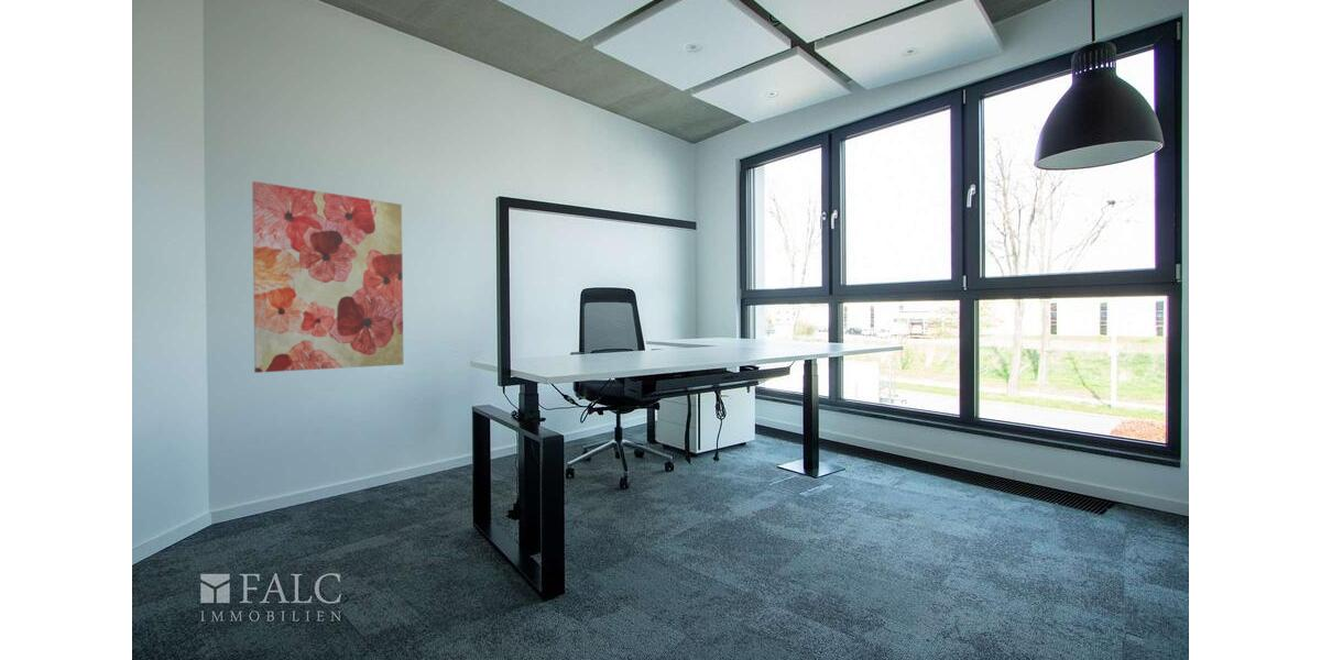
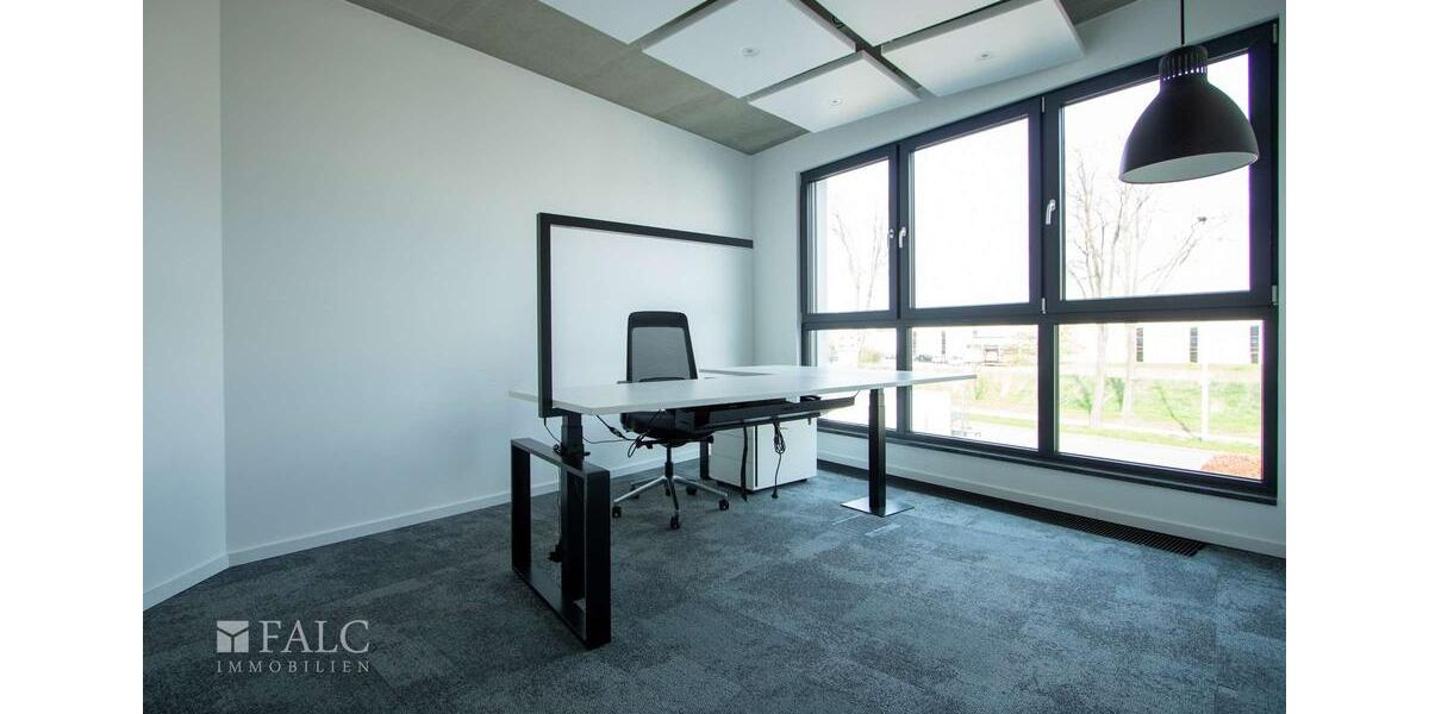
- wall art (334, 280)
